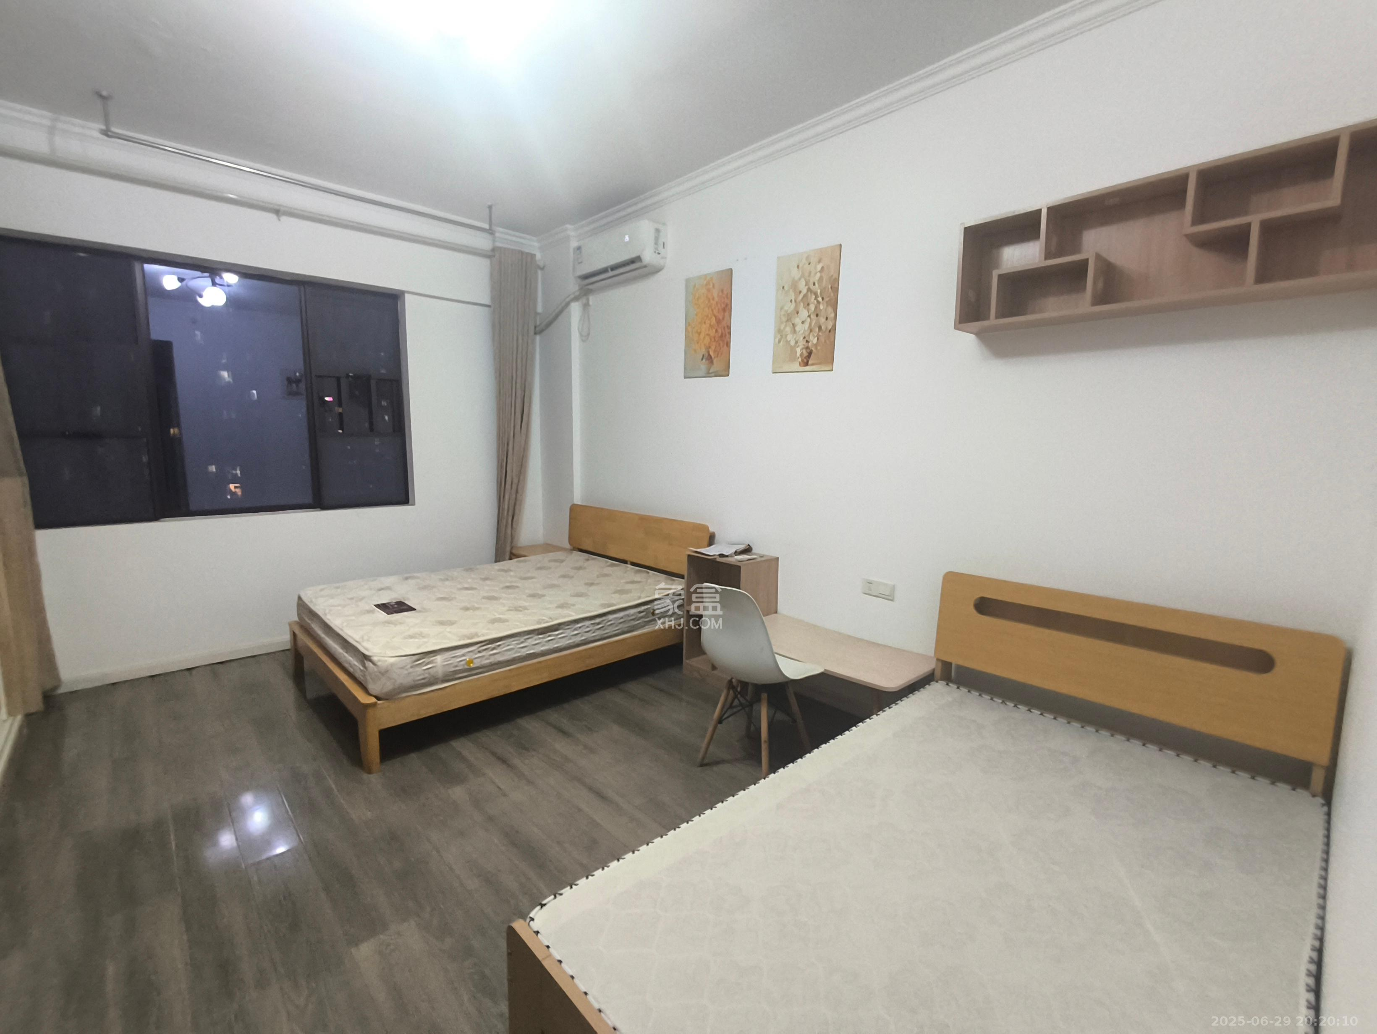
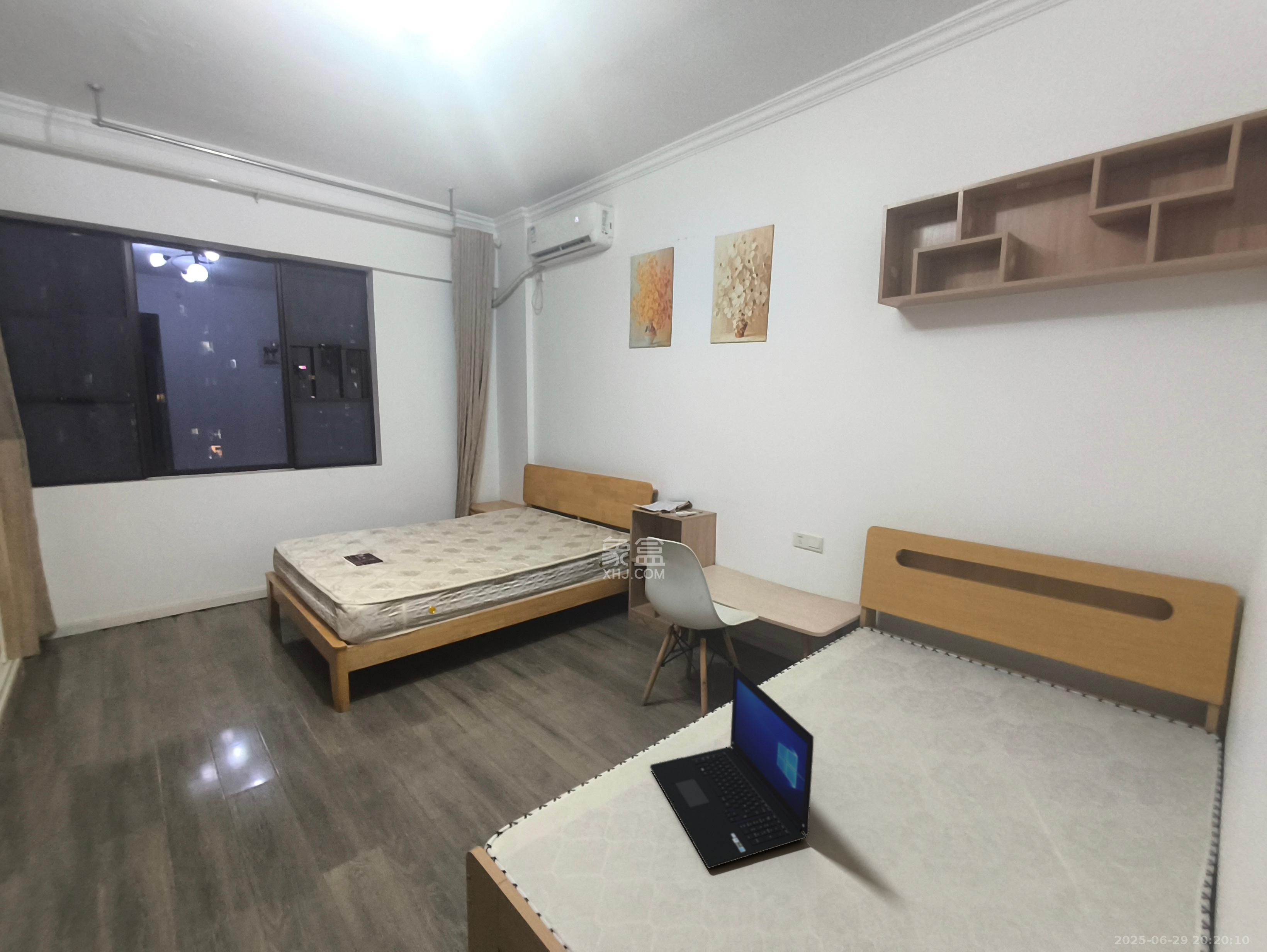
+ laptop (724, 753)
